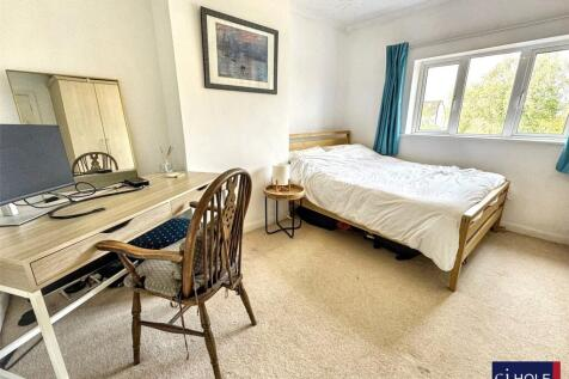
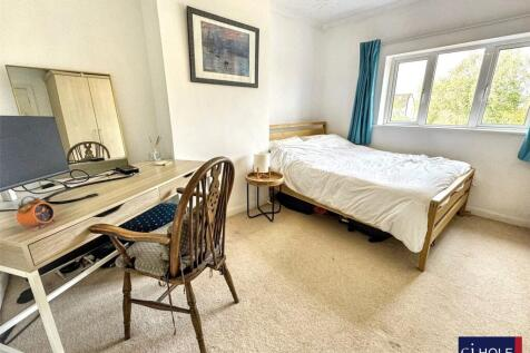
+ alarm clock (35, 210)
